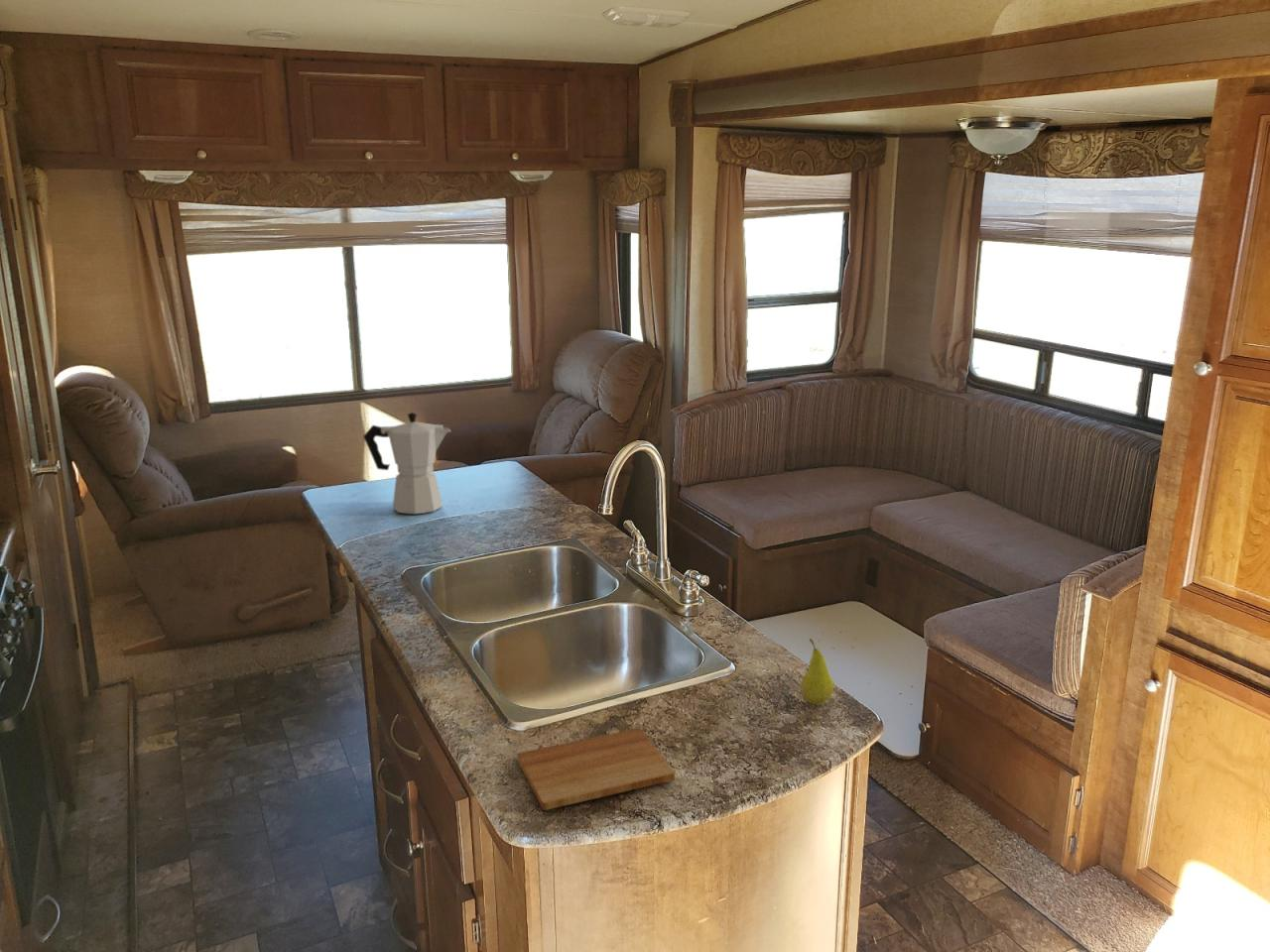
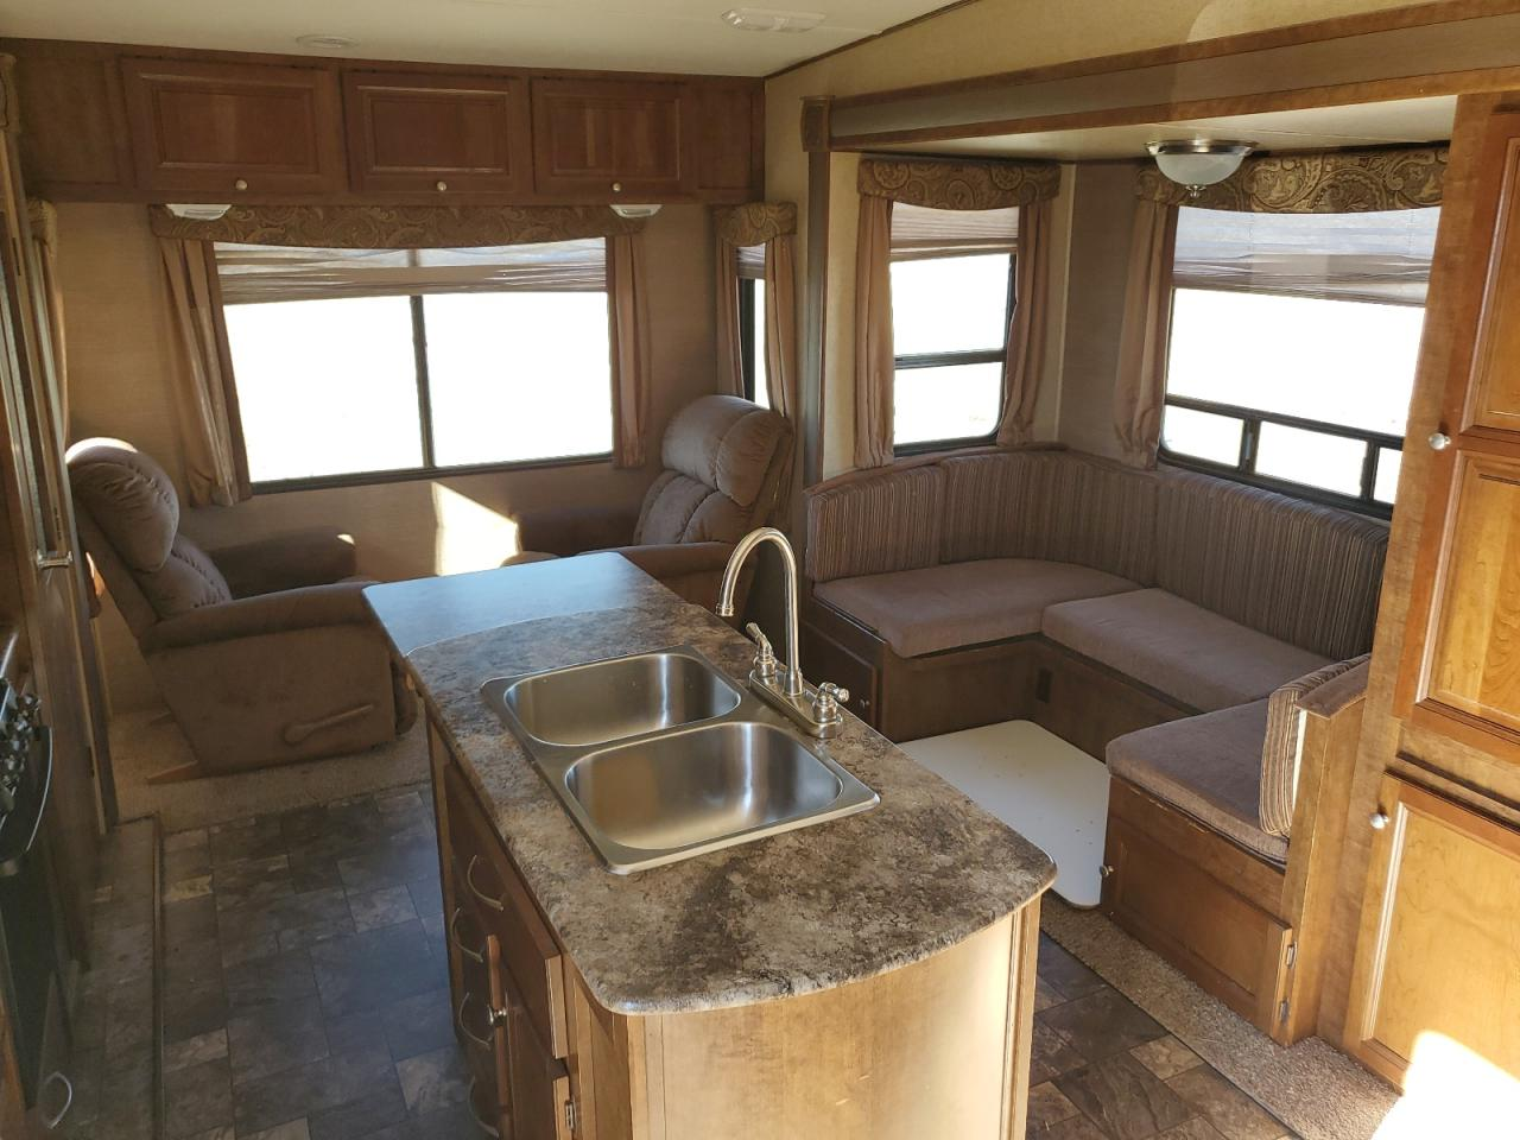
- moka pot (409, 460)
- fruit (818, 672)
- cutting board (594, 766)
